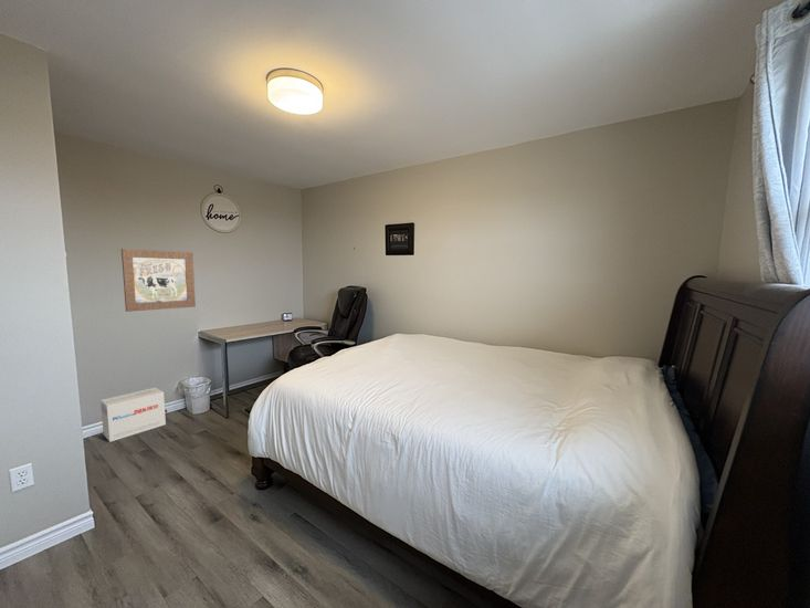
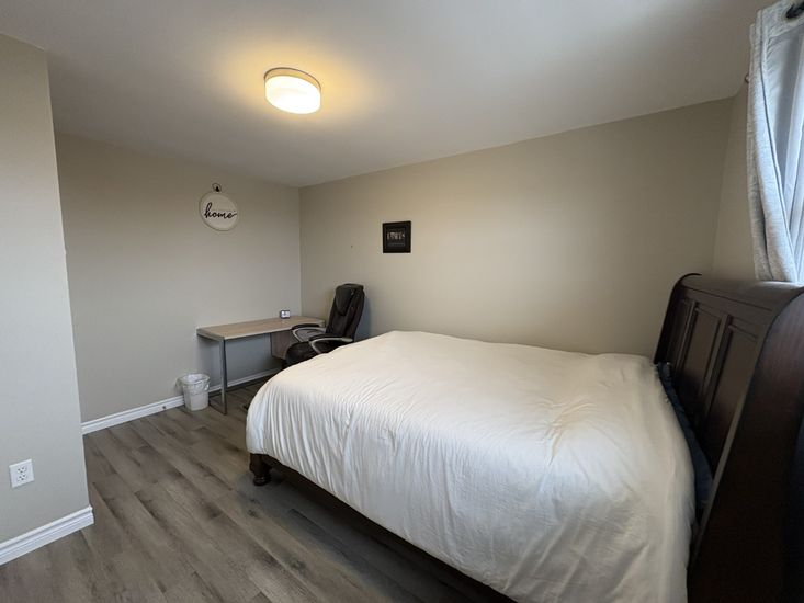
- wall art (160, 280)
- cardboard box (134, 412)
